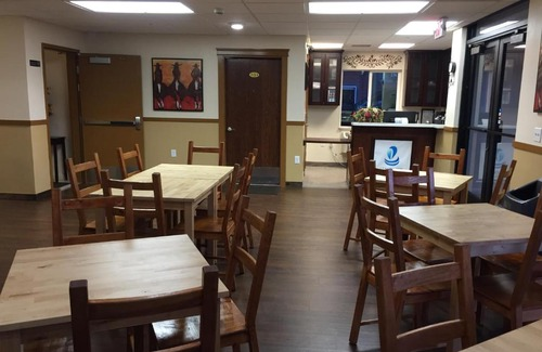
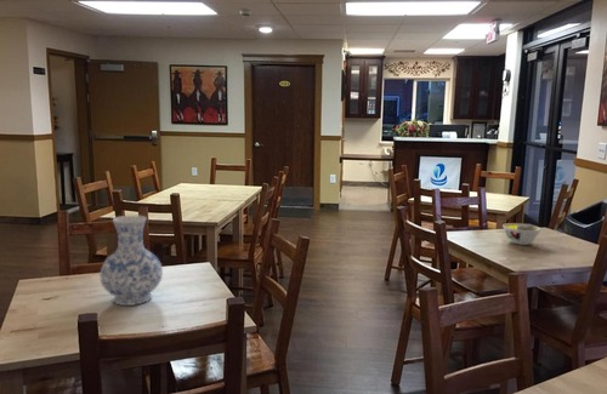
+ vase (131, 258)
+ bowl (521, 232)
